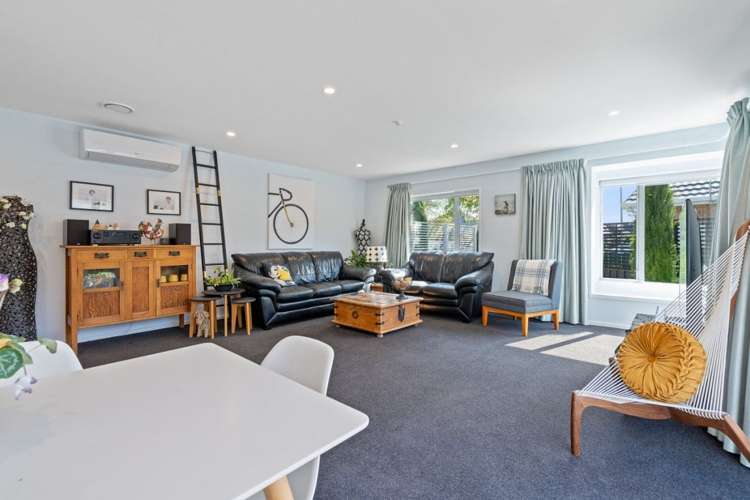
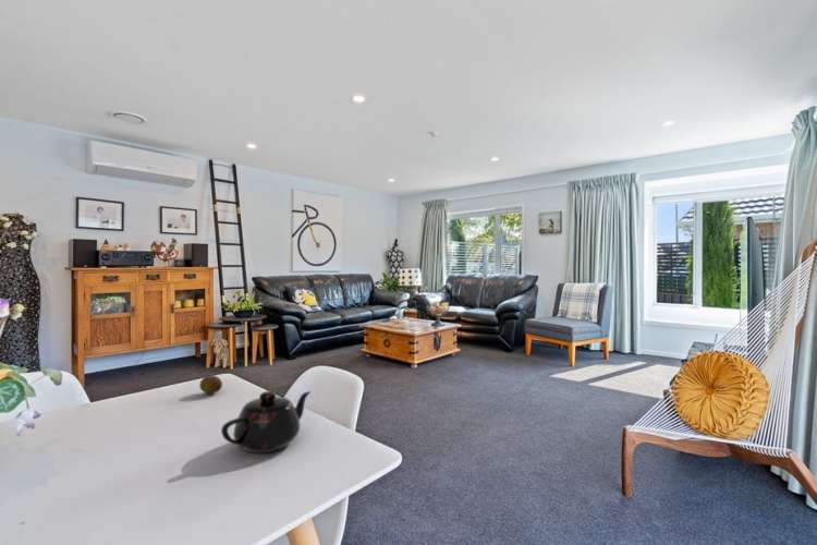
+ teapot (270, 416)
+ fruit (210, 384)
